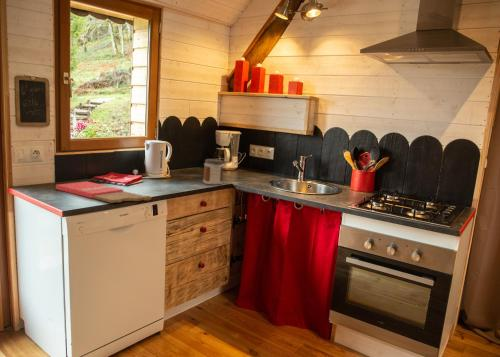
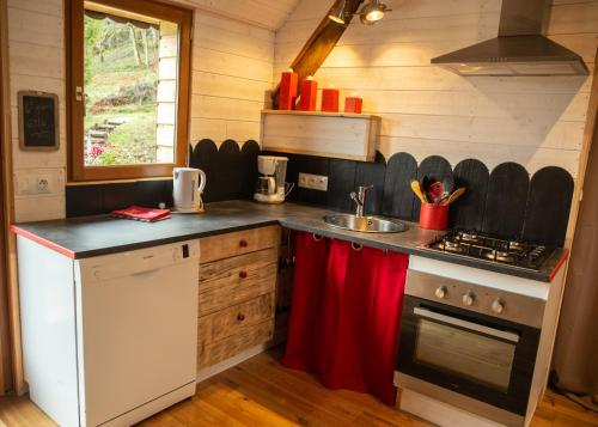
- cutting board (103, 191)
- jar (213, 171)
